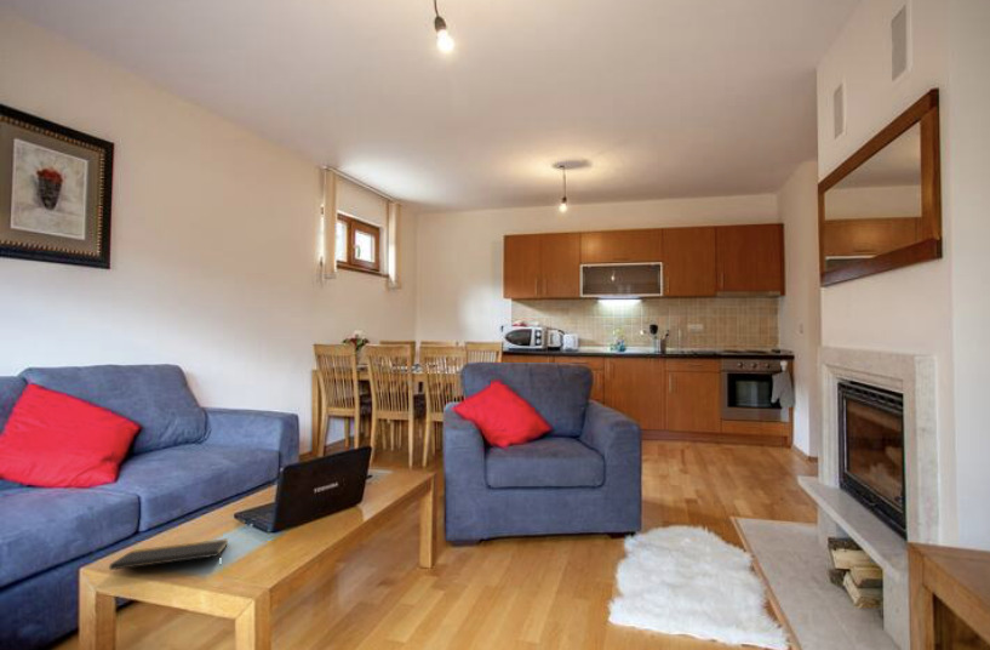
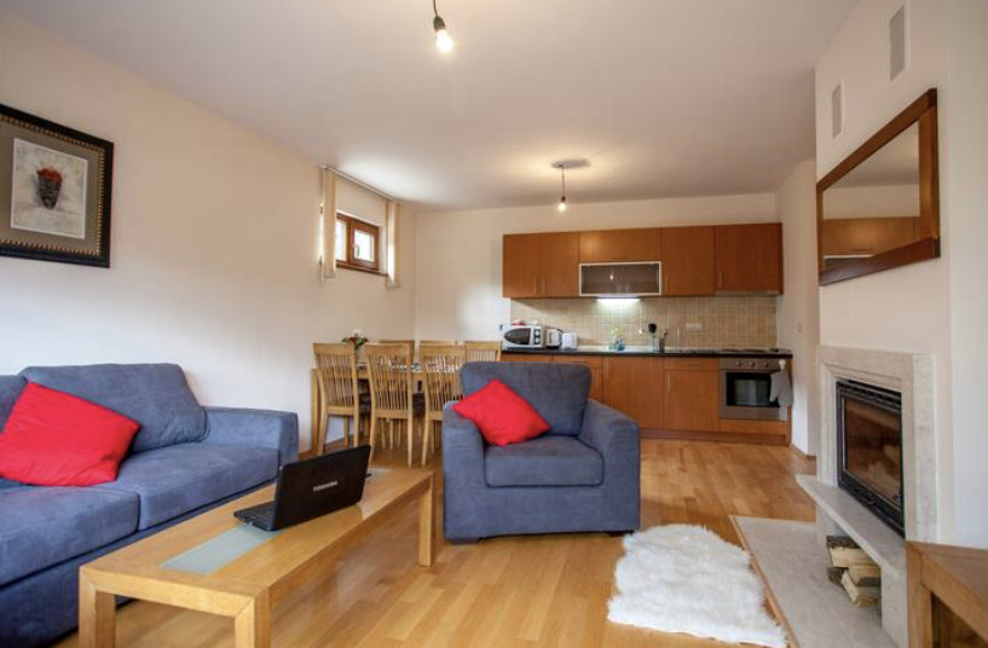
- notepad (173, 553)
